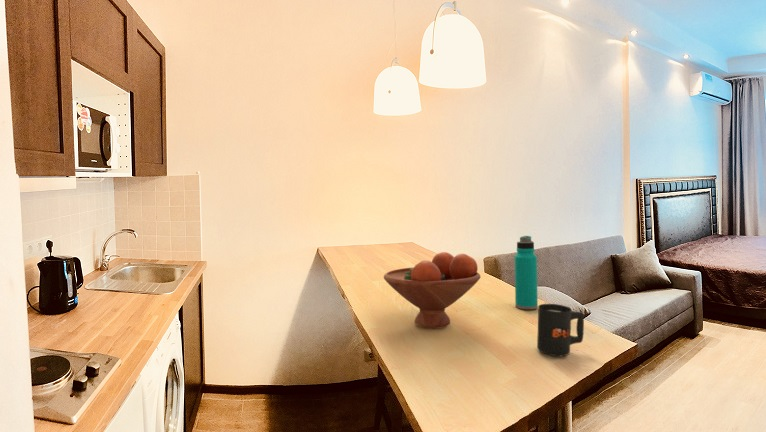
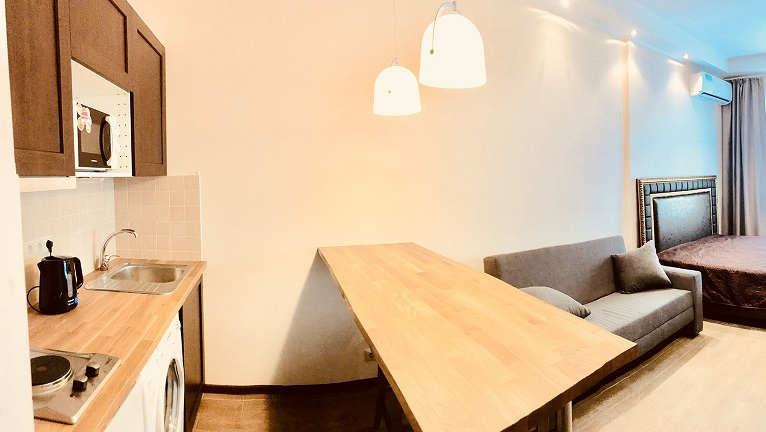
- fruit bowl (431, 289)
- mug (561, 329)
- water bottle (525, 271)
